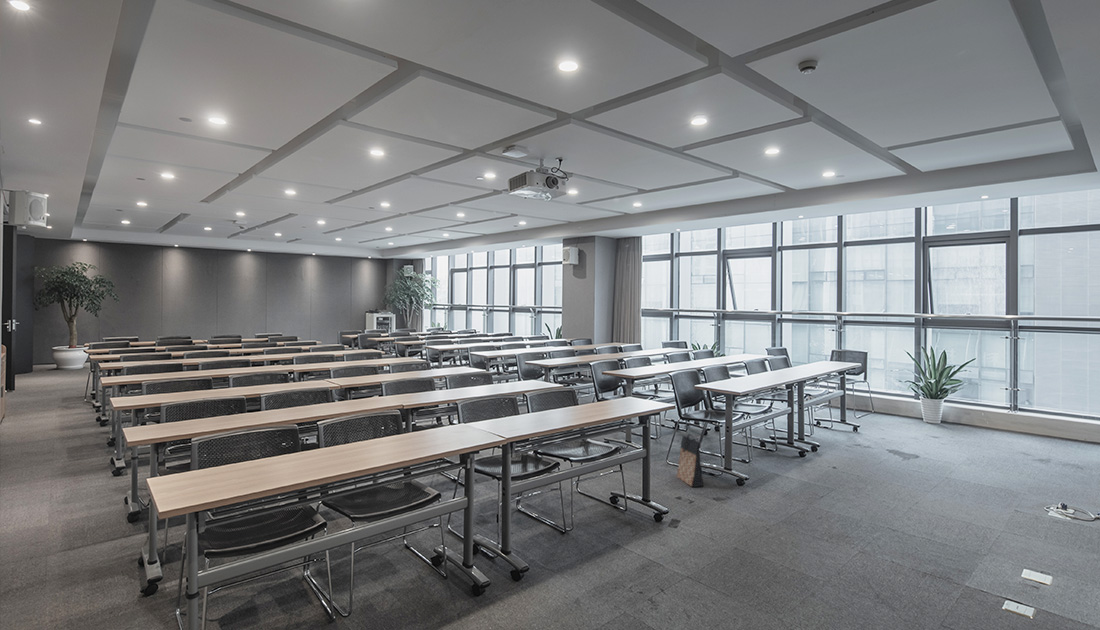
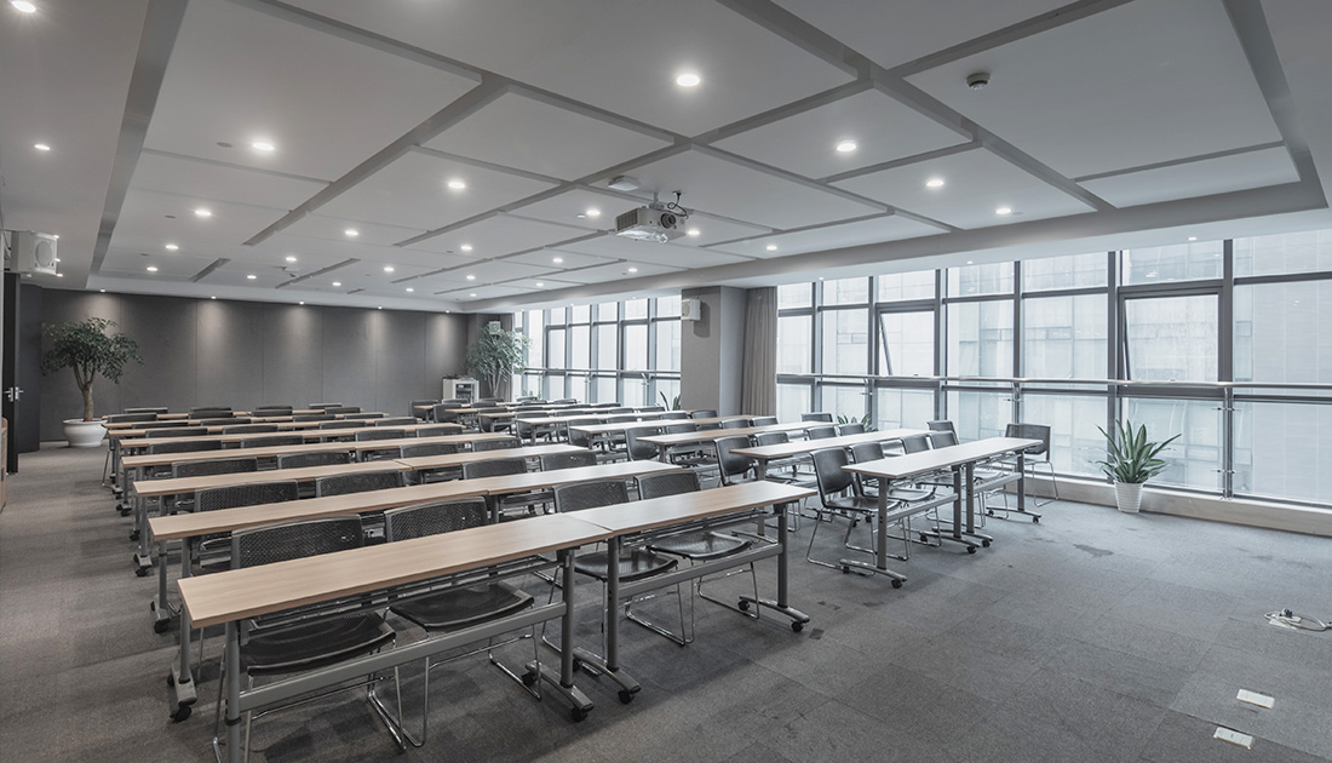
- bag (690, 458)
